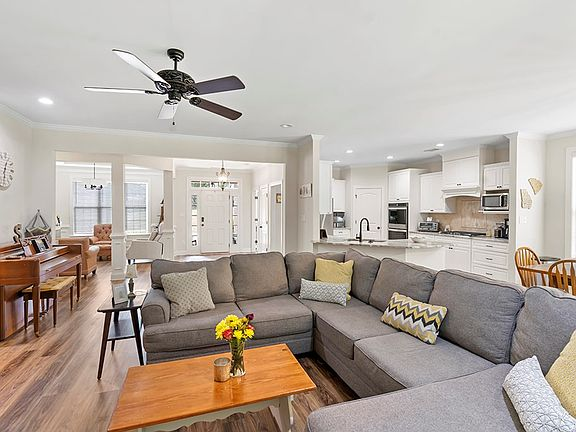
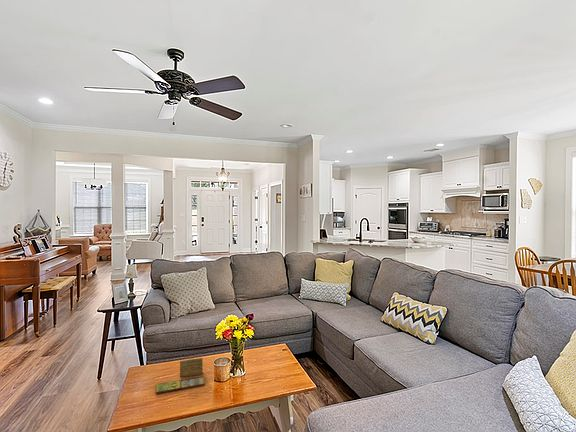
+ board game (180, 374)
